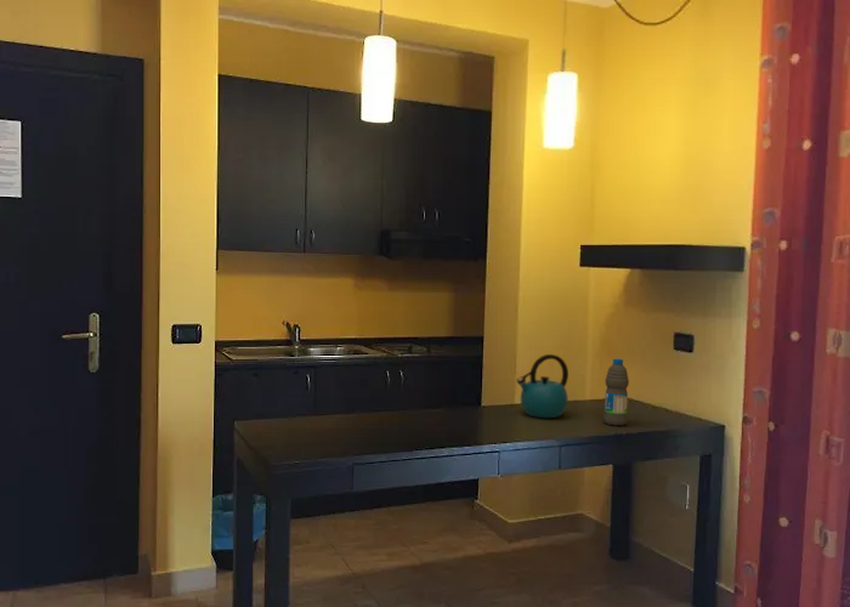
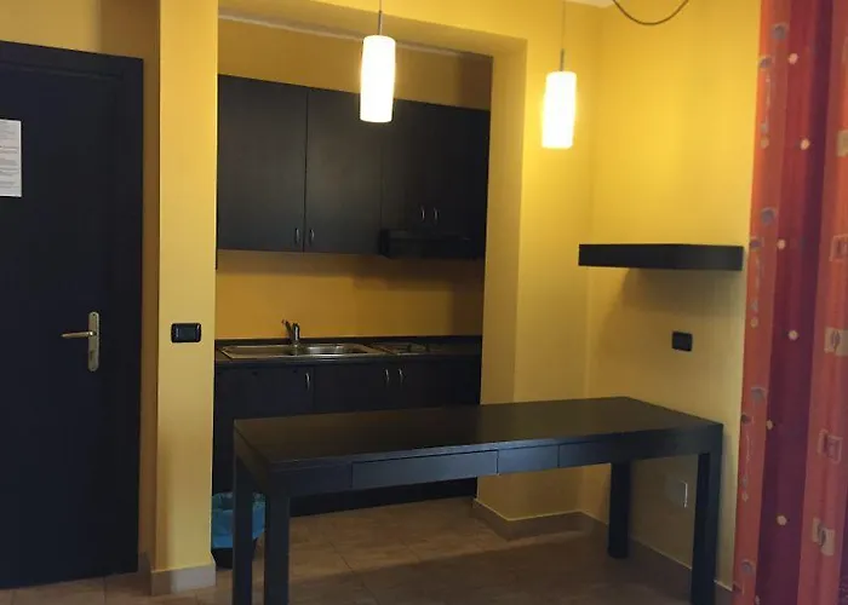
- water bottle (616, 391)
- kettle (542, 385)
